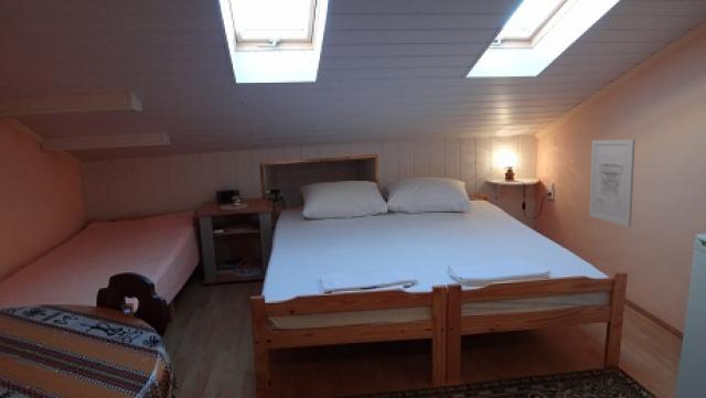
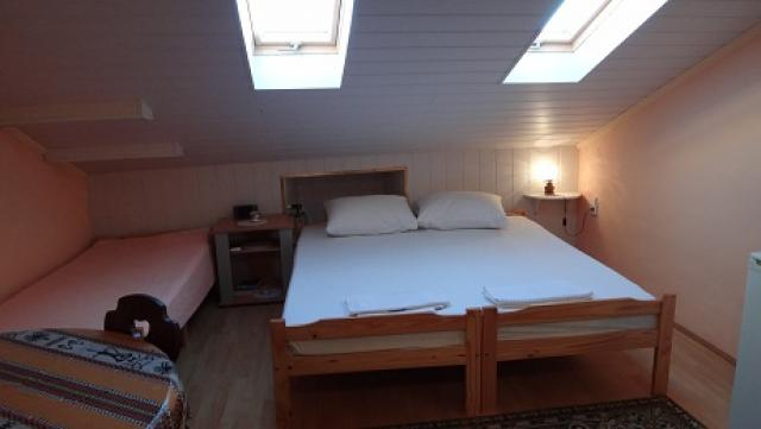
- wall art (610, 181)
